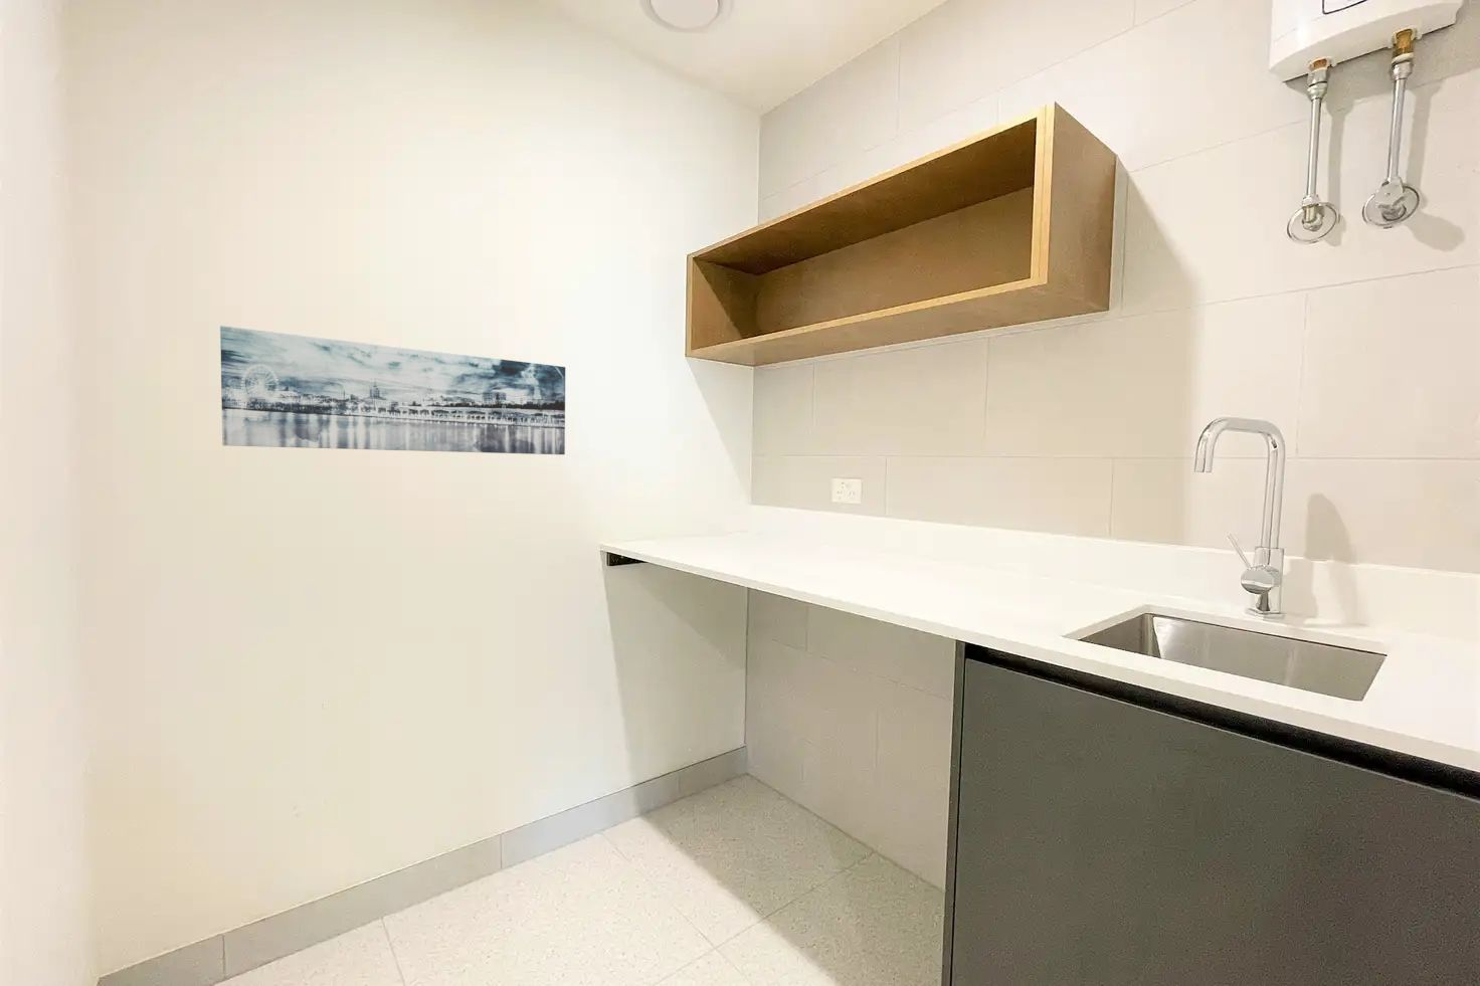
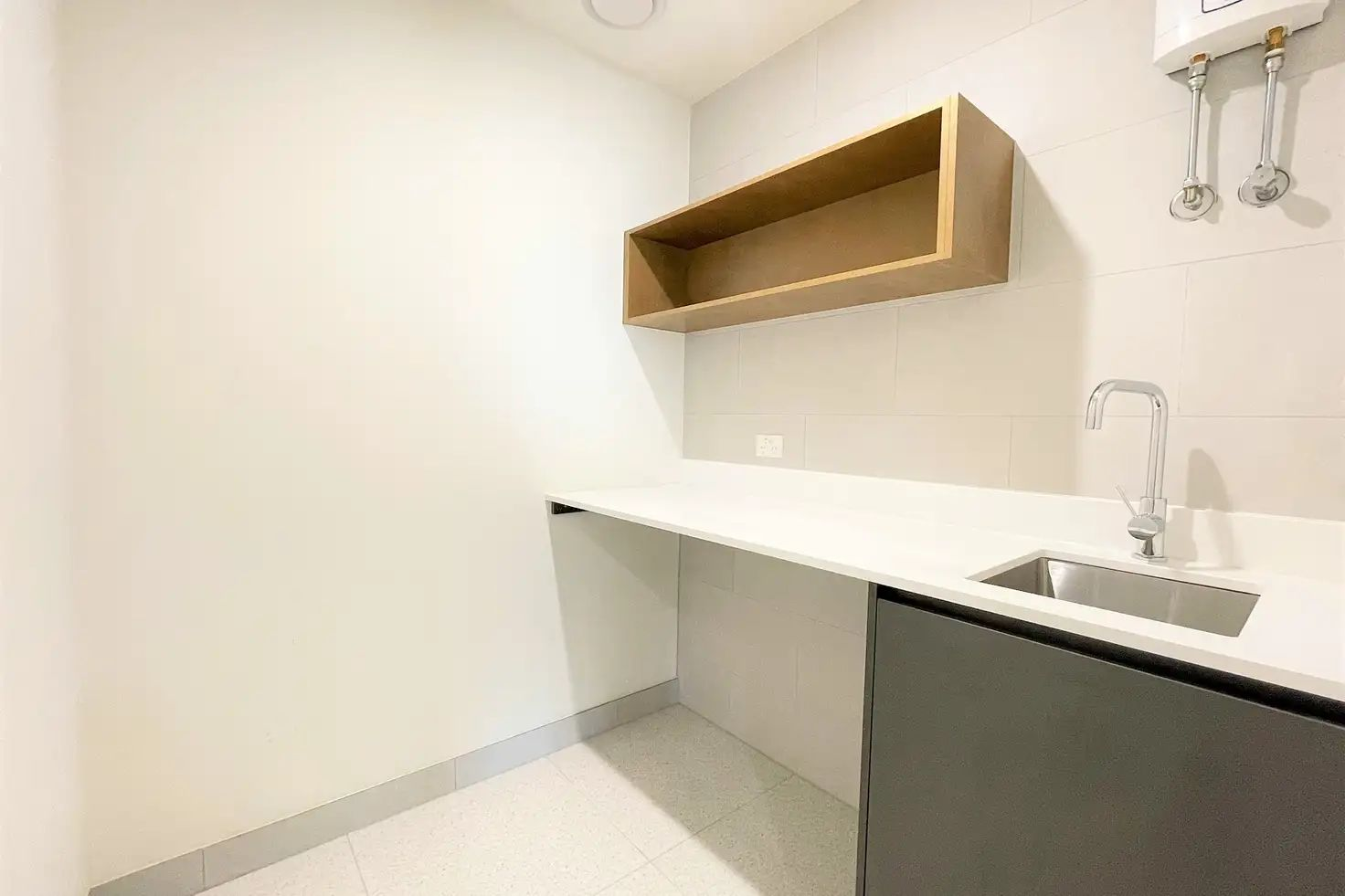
- wall art (417, 401)
